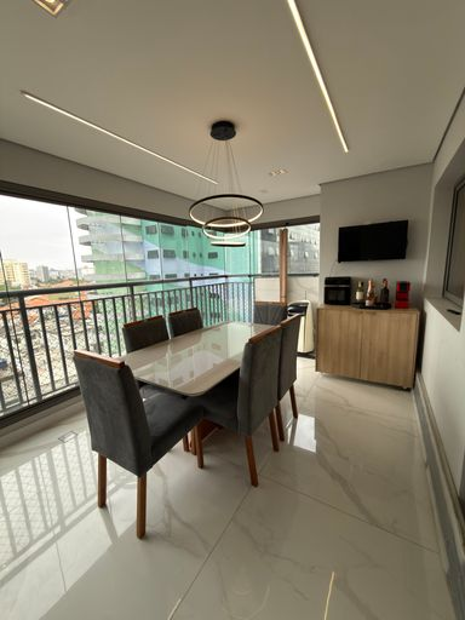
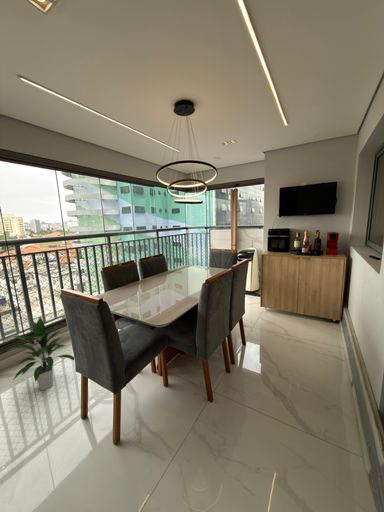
+ indoor plant (44, 354)
